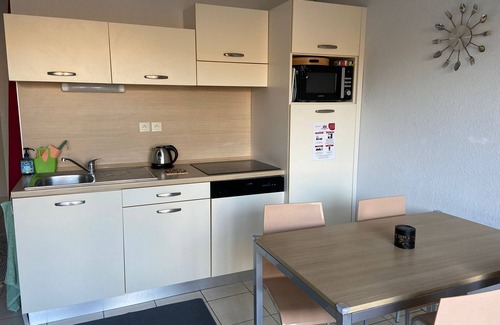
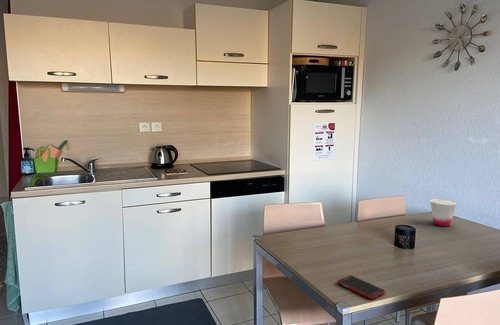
+ cup (442, 213)
+ cell phone (360, 286)
